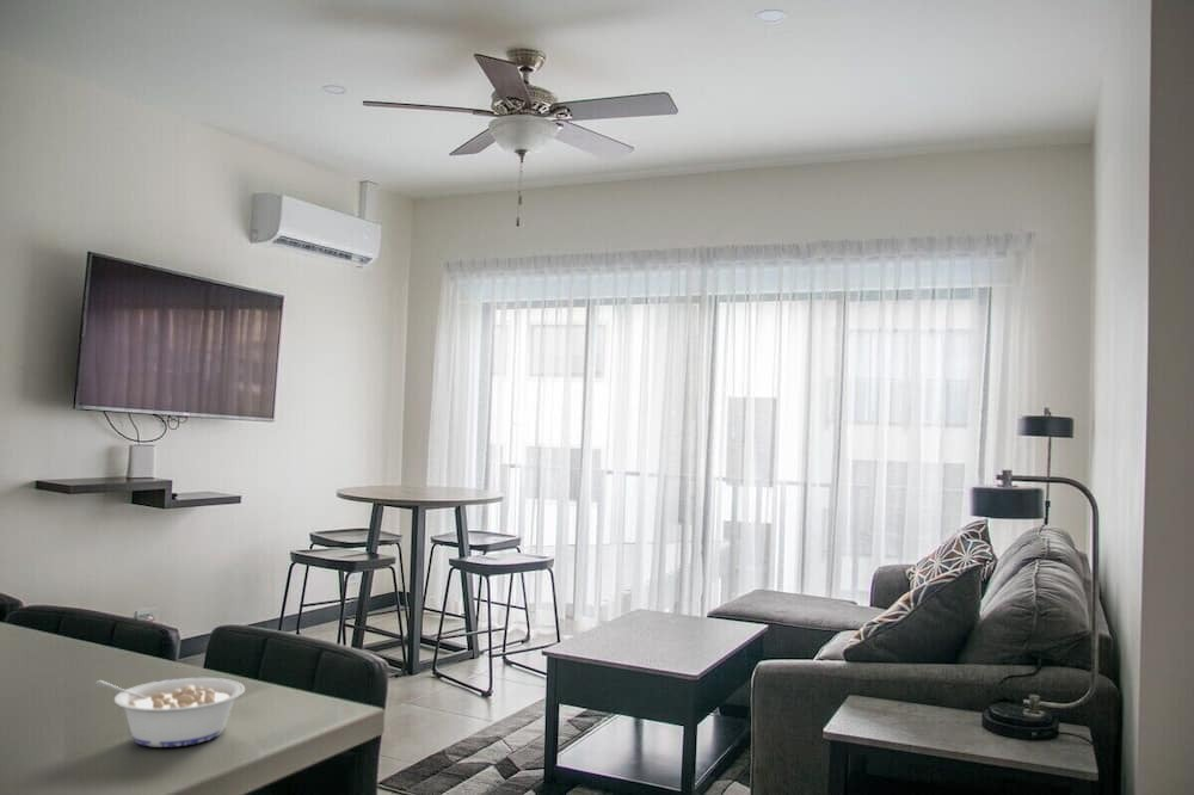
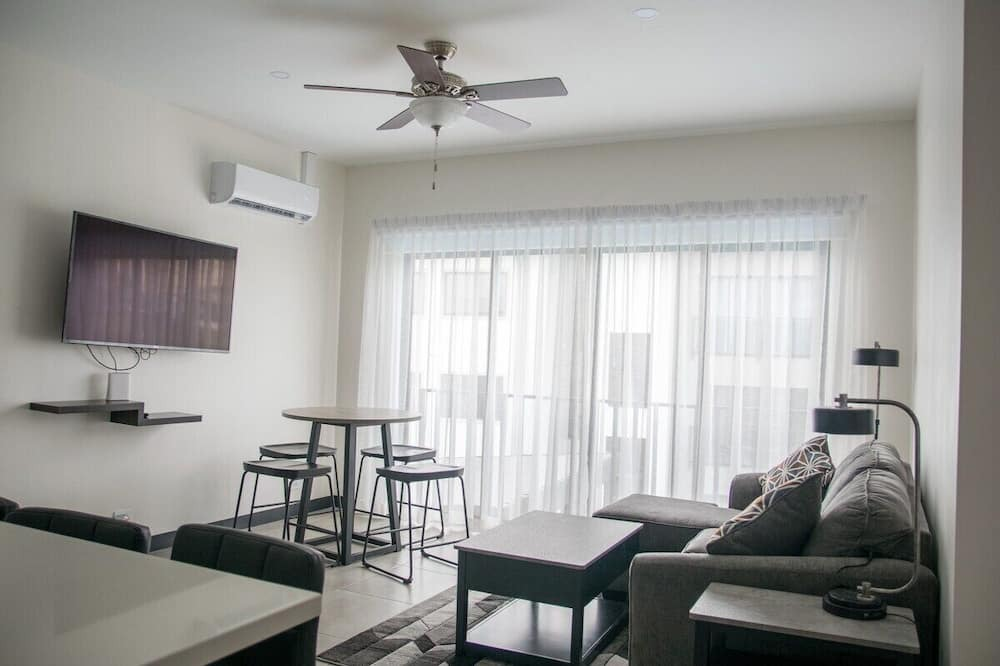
- legume (174, 709)
